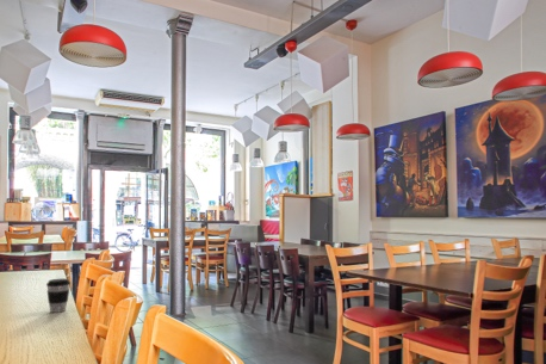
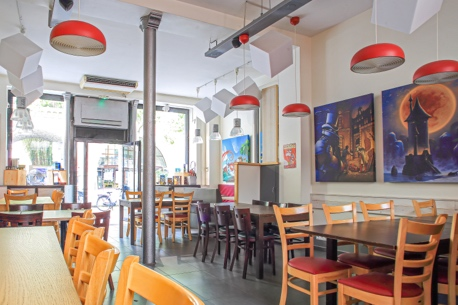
- coffee cup (57, 295)
